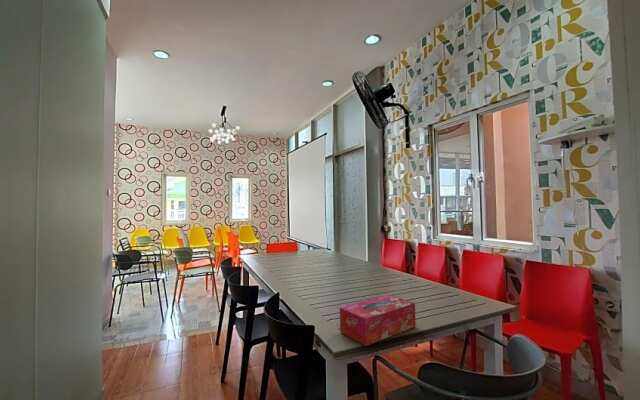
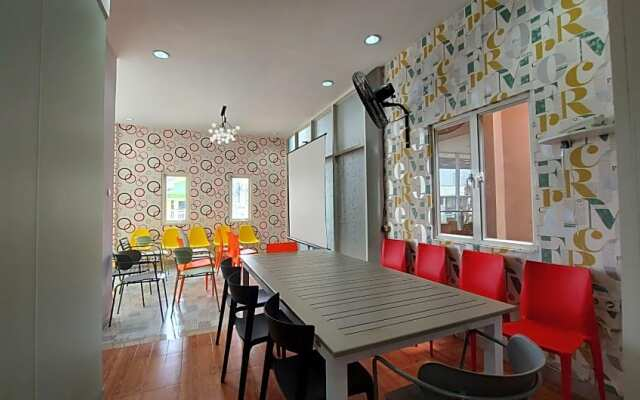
- tissue box (378, 317)
